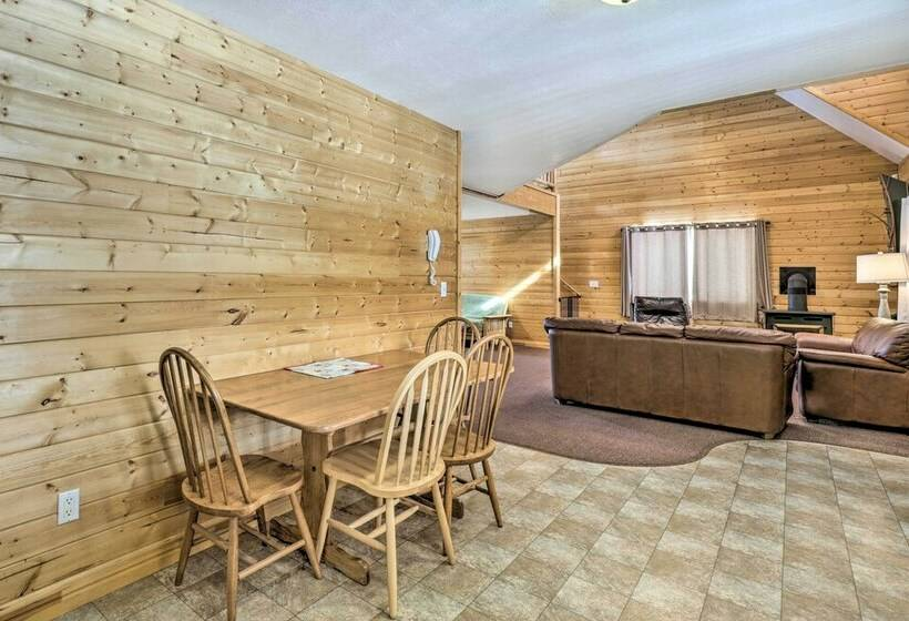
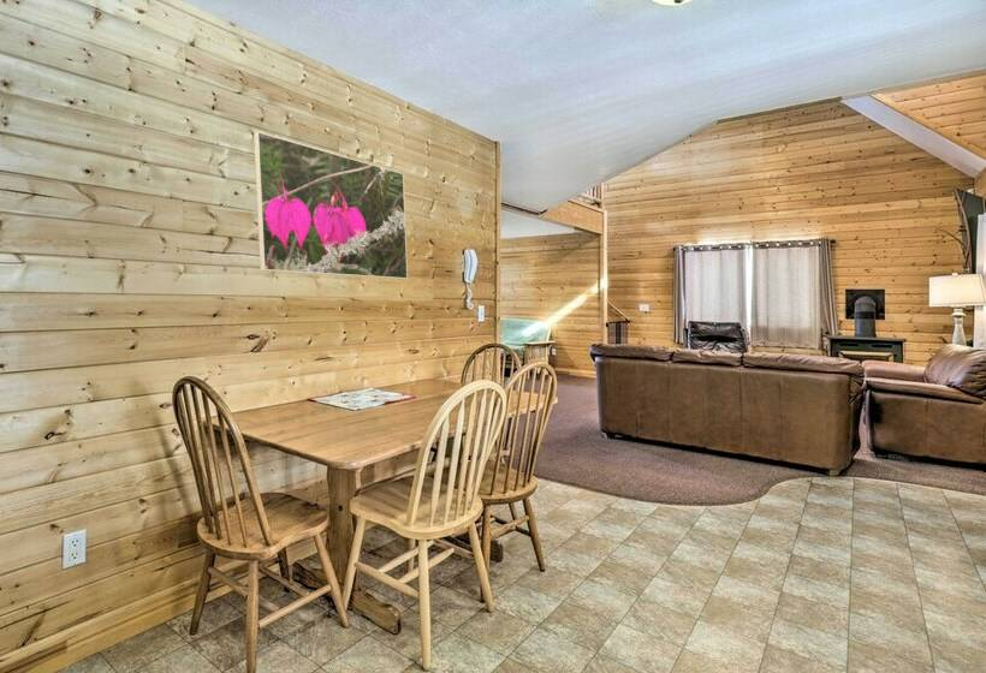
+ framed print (340, 215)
